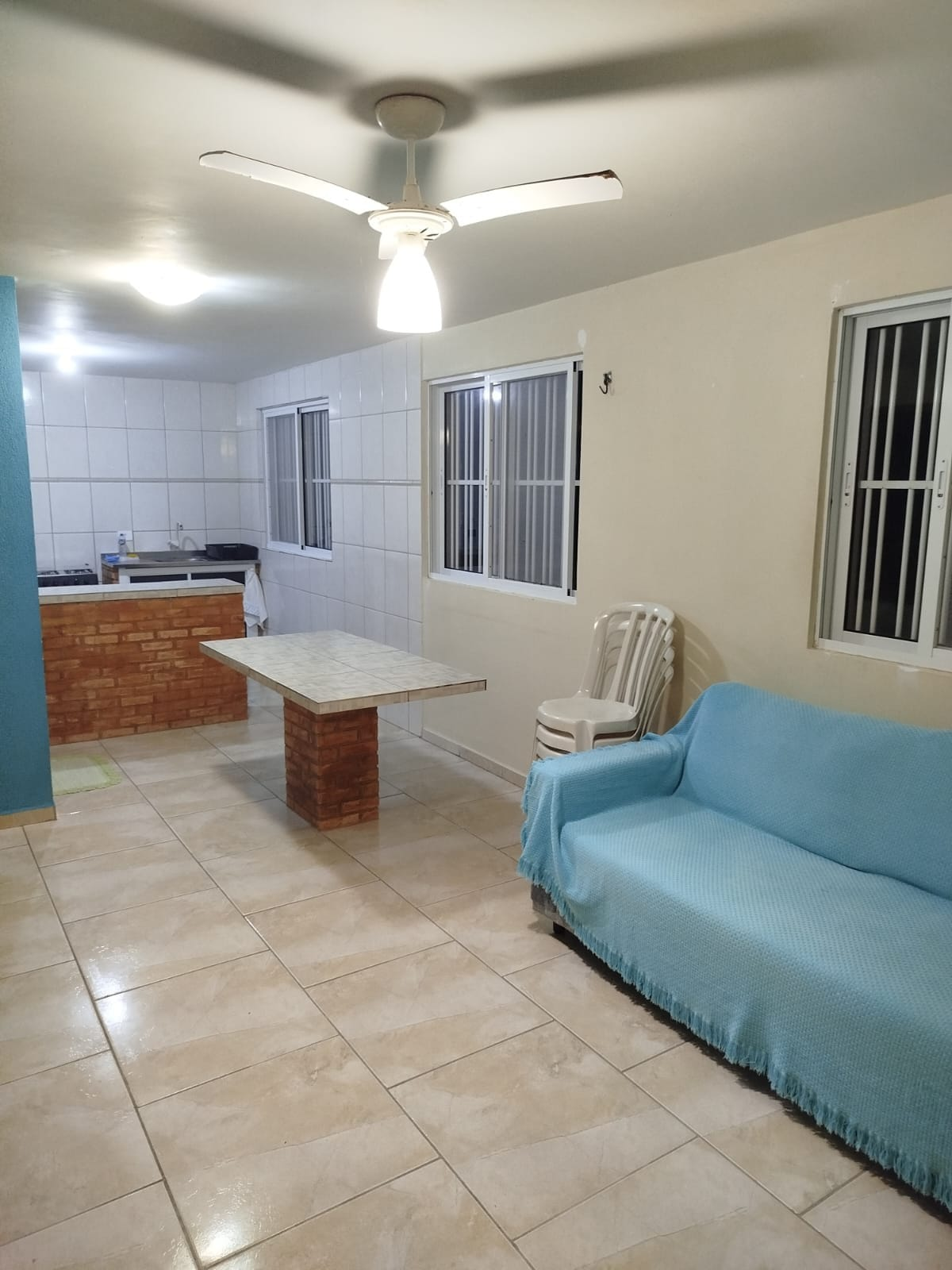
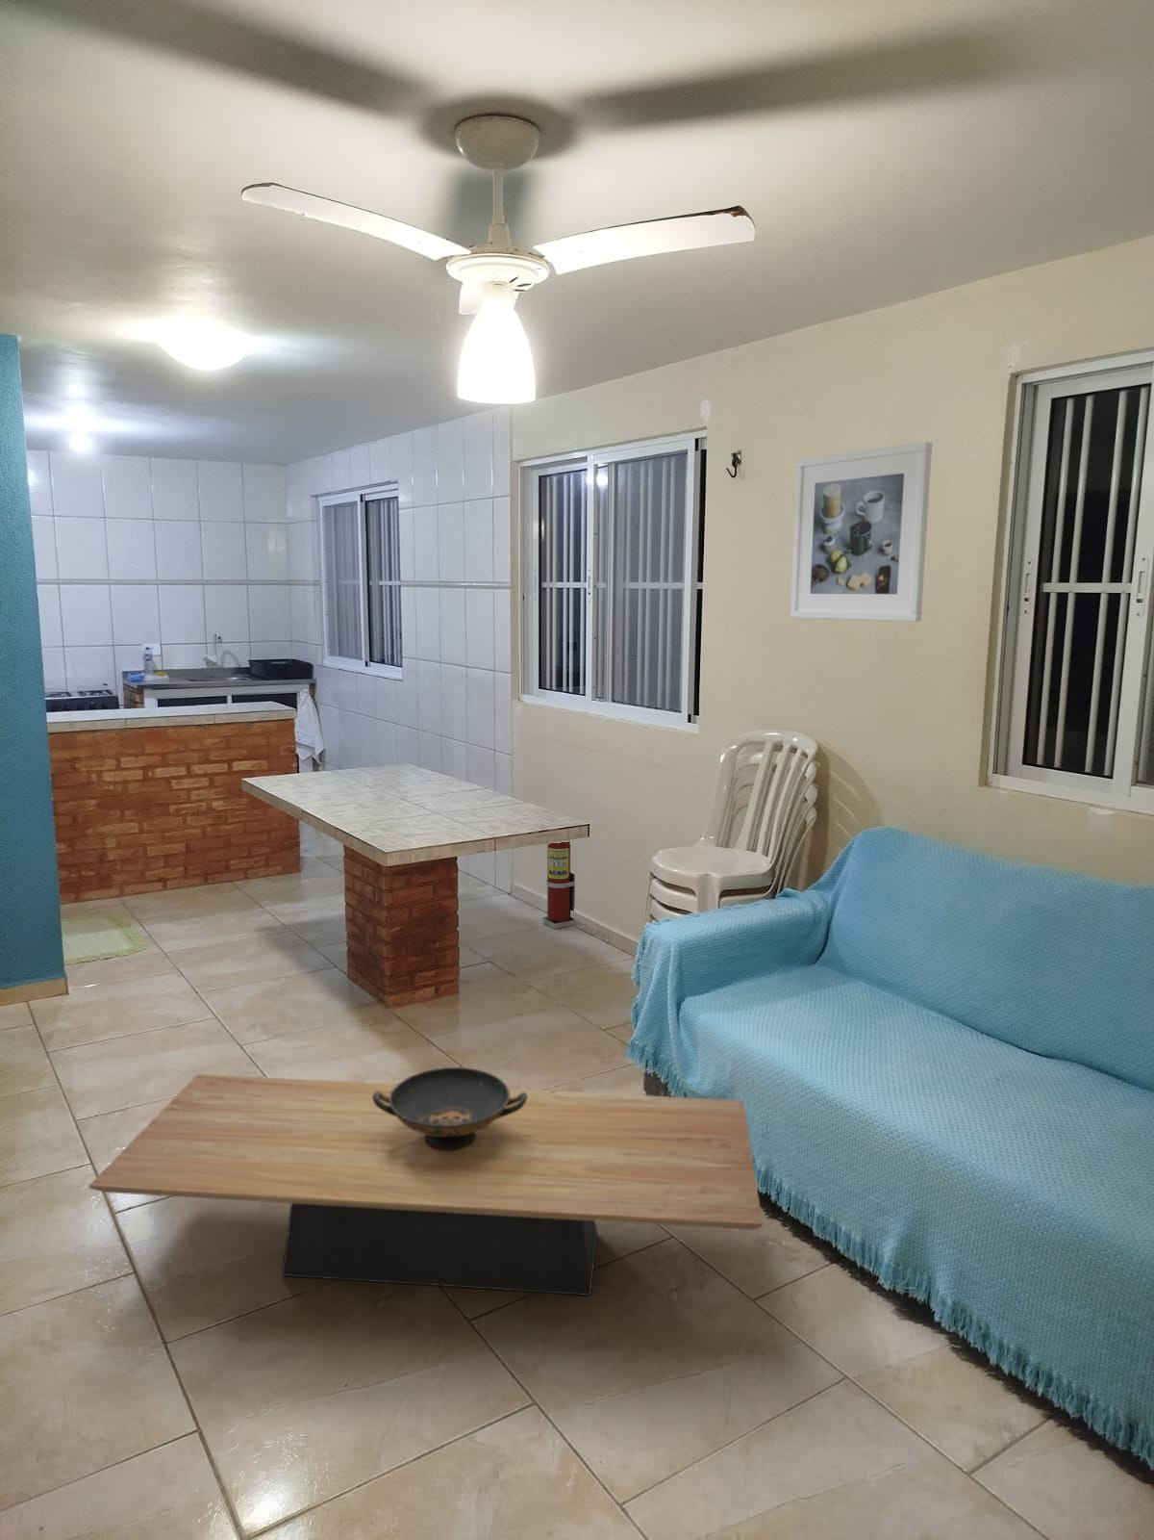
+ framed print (855, 536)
+ fire extinguisher (559, 872)
+ coffee table (444, 1197)
+ decorative bowl (450, 1114)
